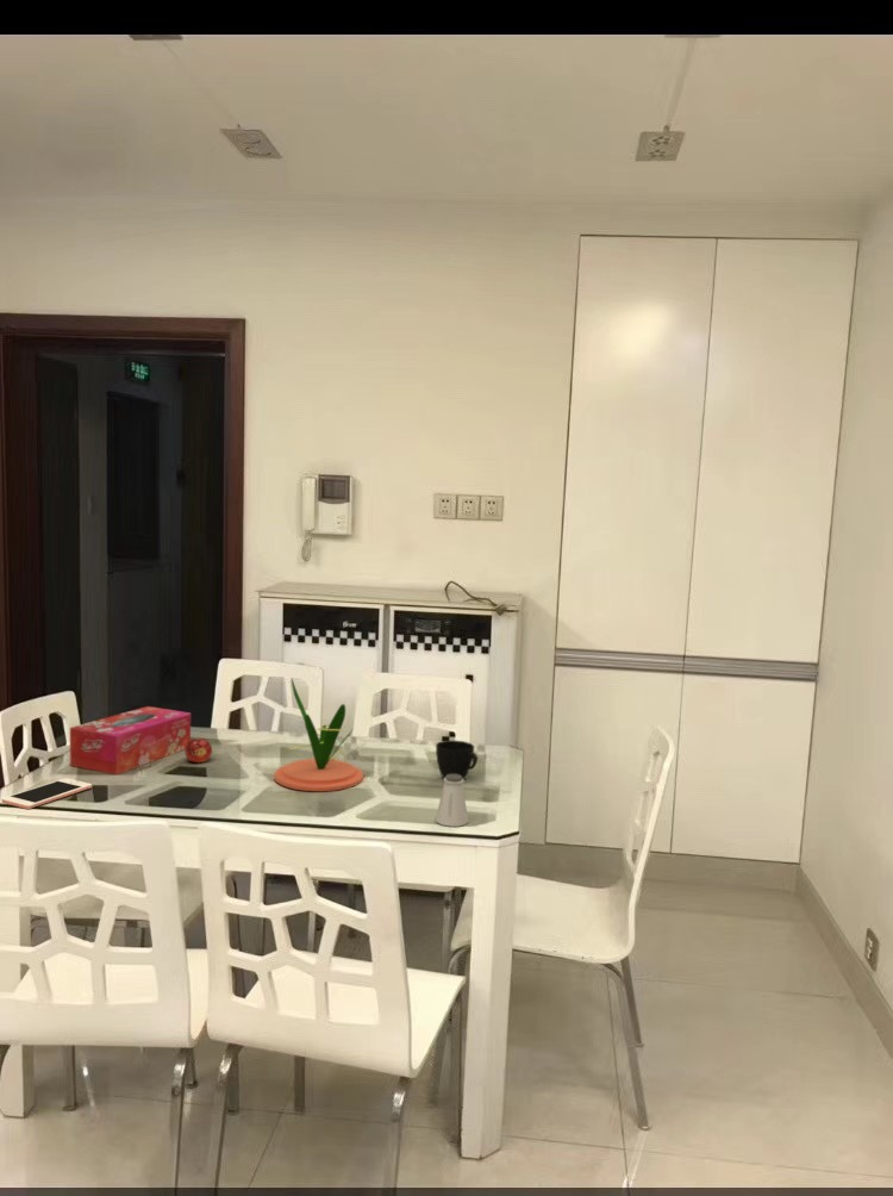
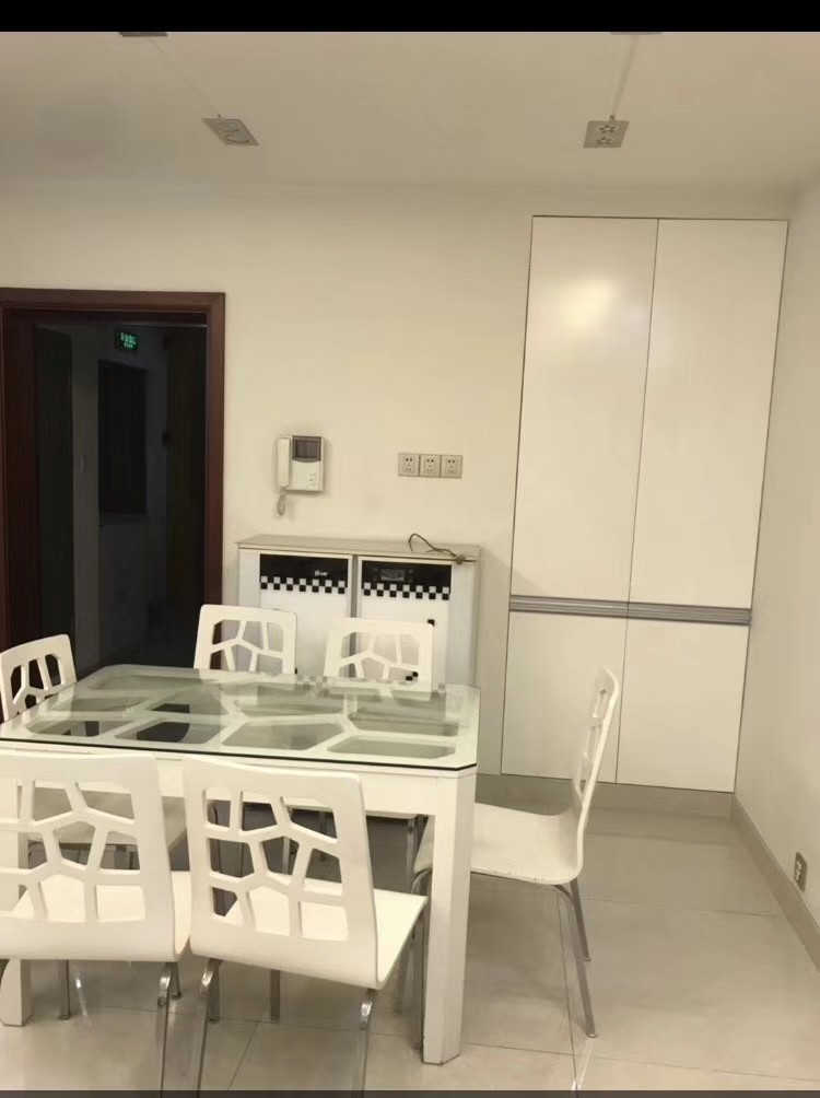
- saltshaker (452, 798)
- cup (455, 762)
- fruit (198, 749)
- cell phone (48, 792)
- tissue box (132, 737)
- plant (321, 729)
